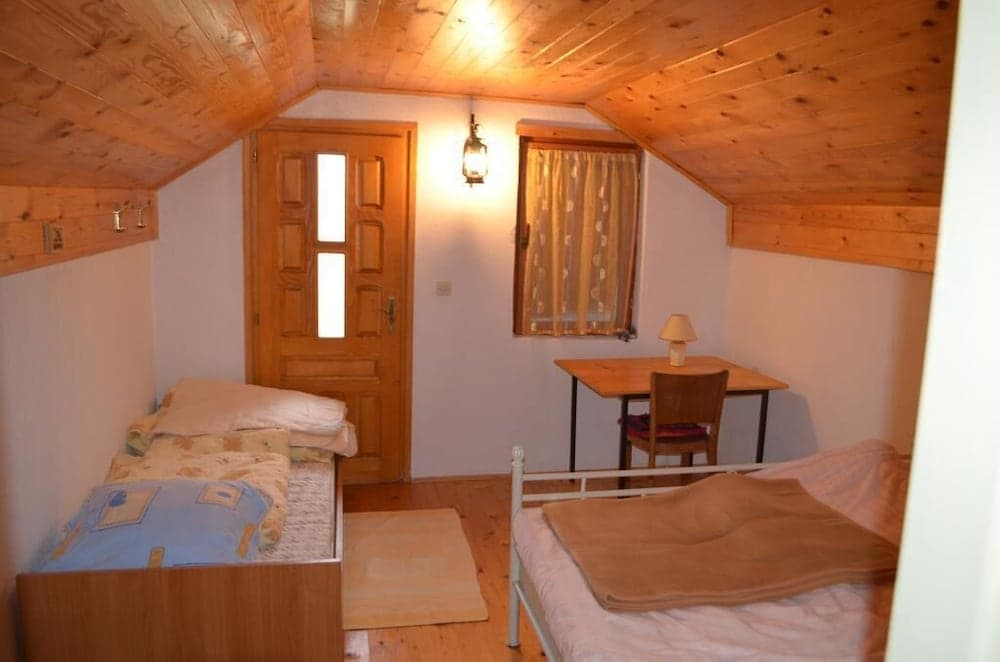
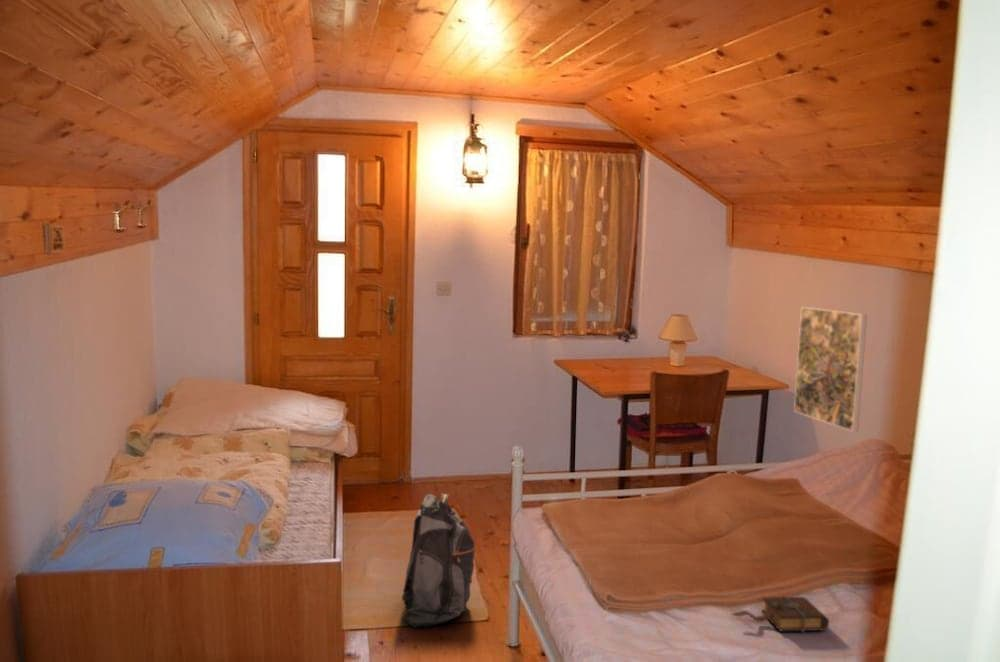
+ book (775, 612)
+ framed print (828, 366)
+ backpack (432, 552)
